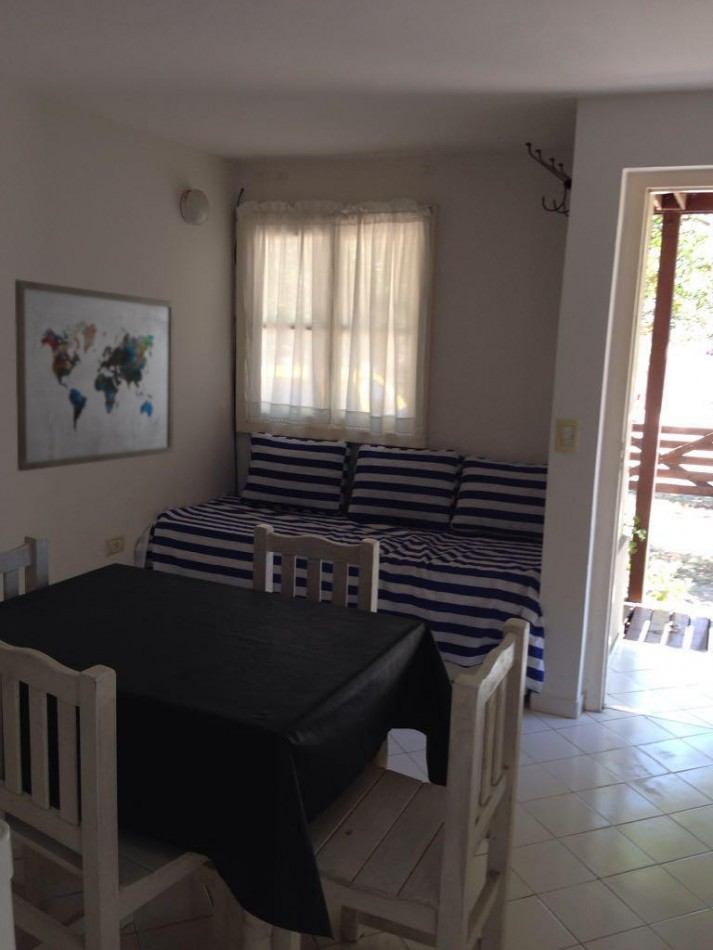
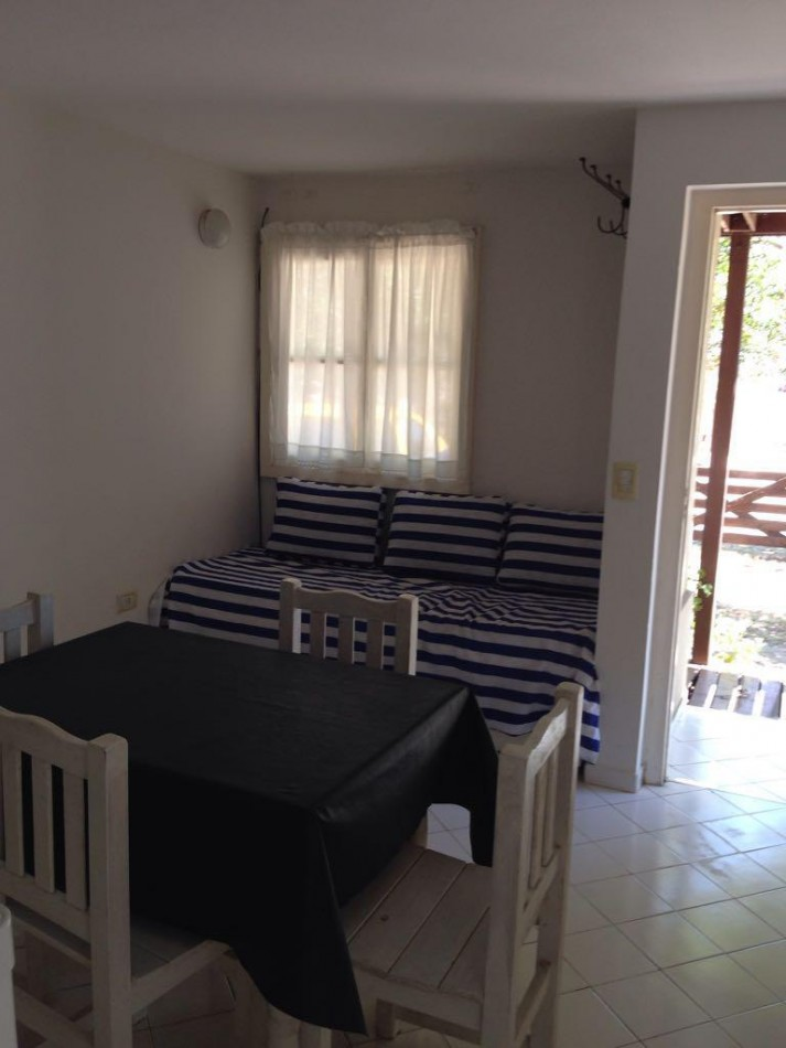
- wall art (104, 377)
